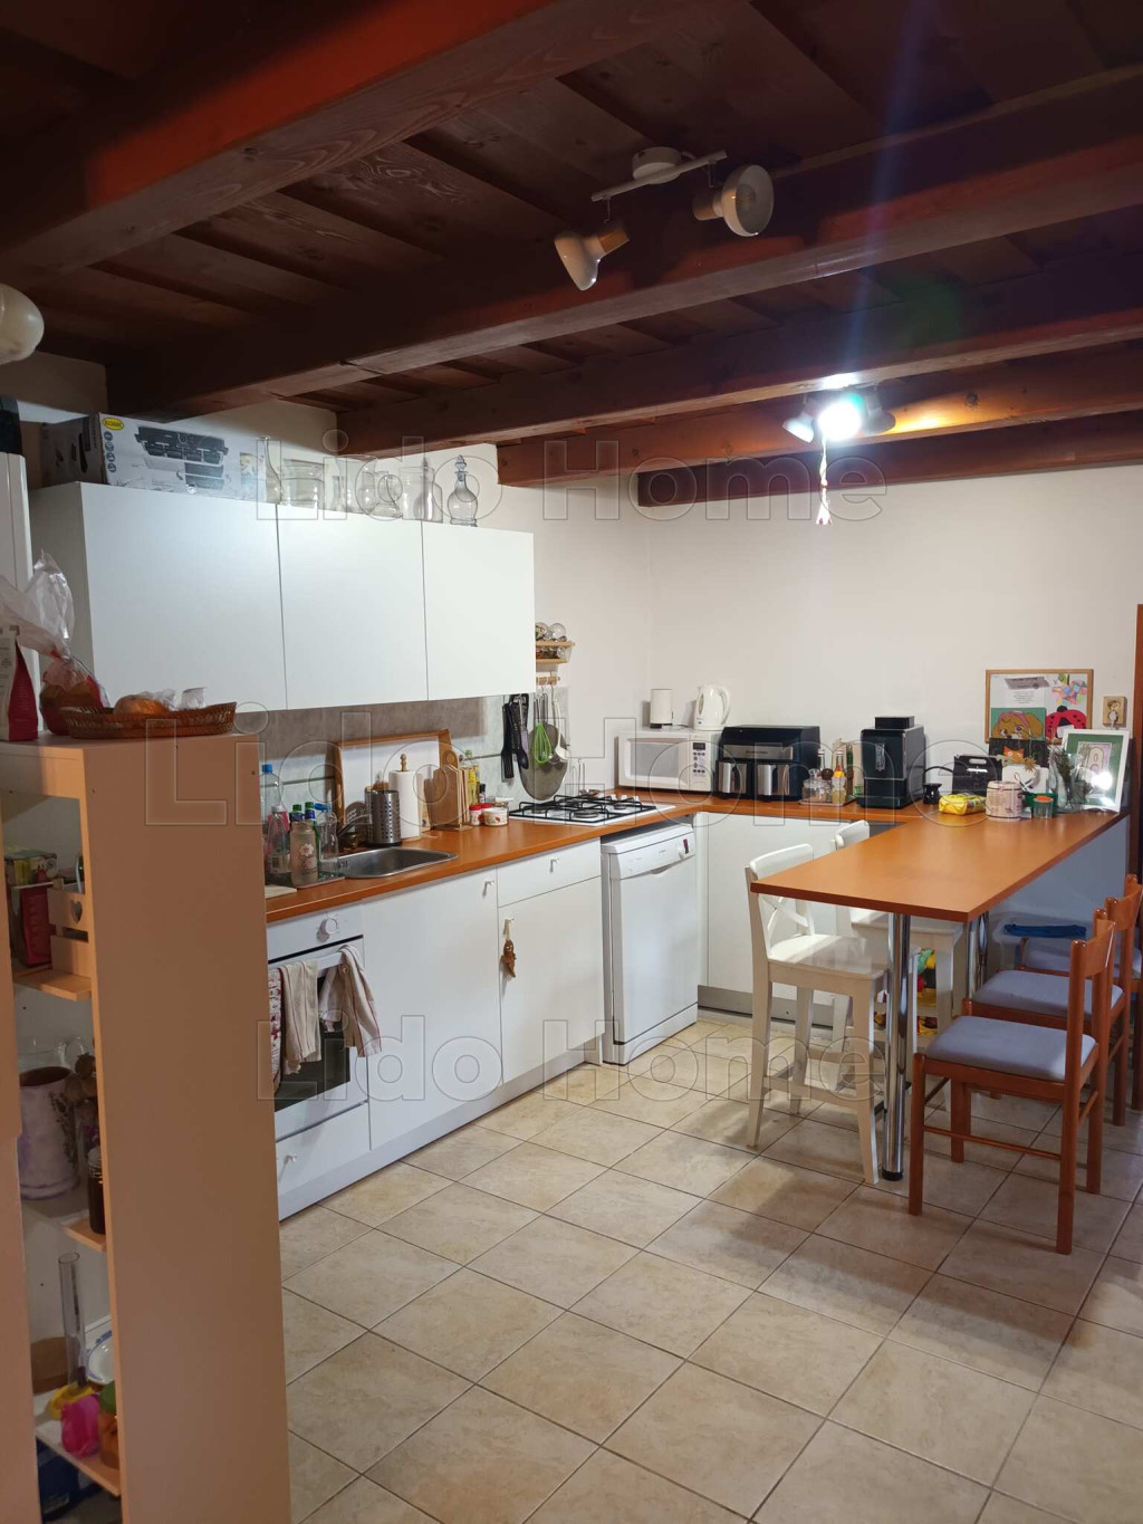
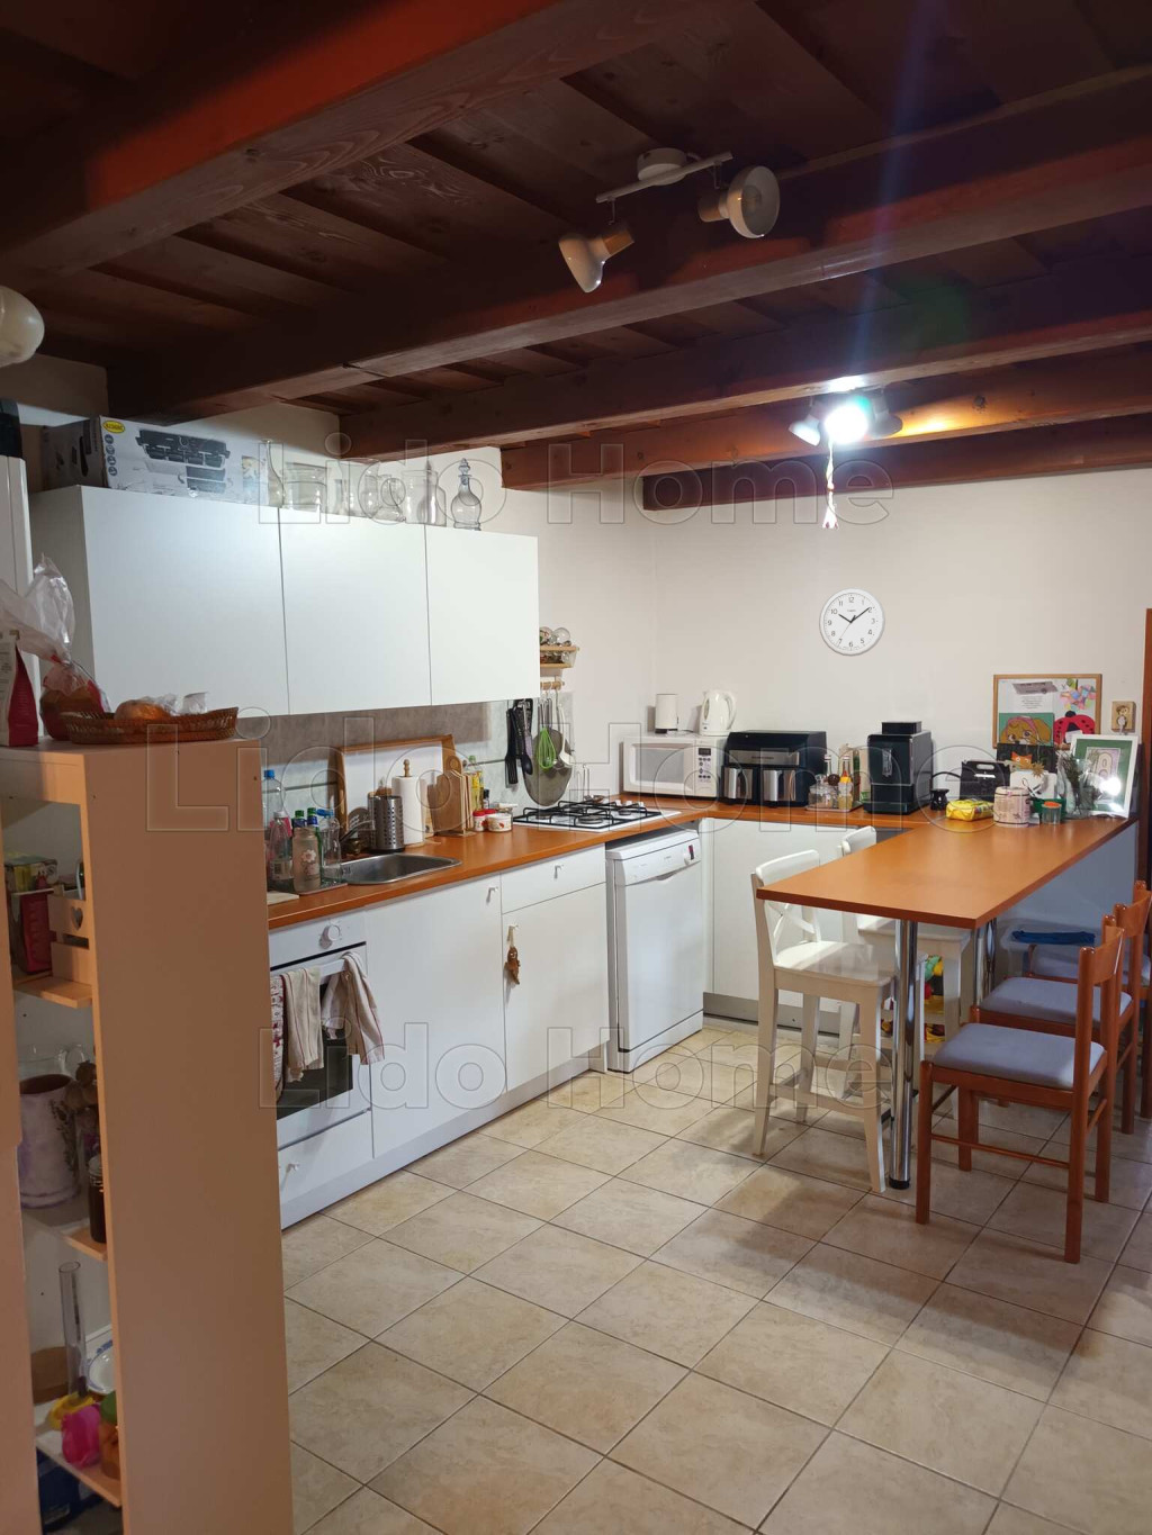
+ wall clock (851, 621)
